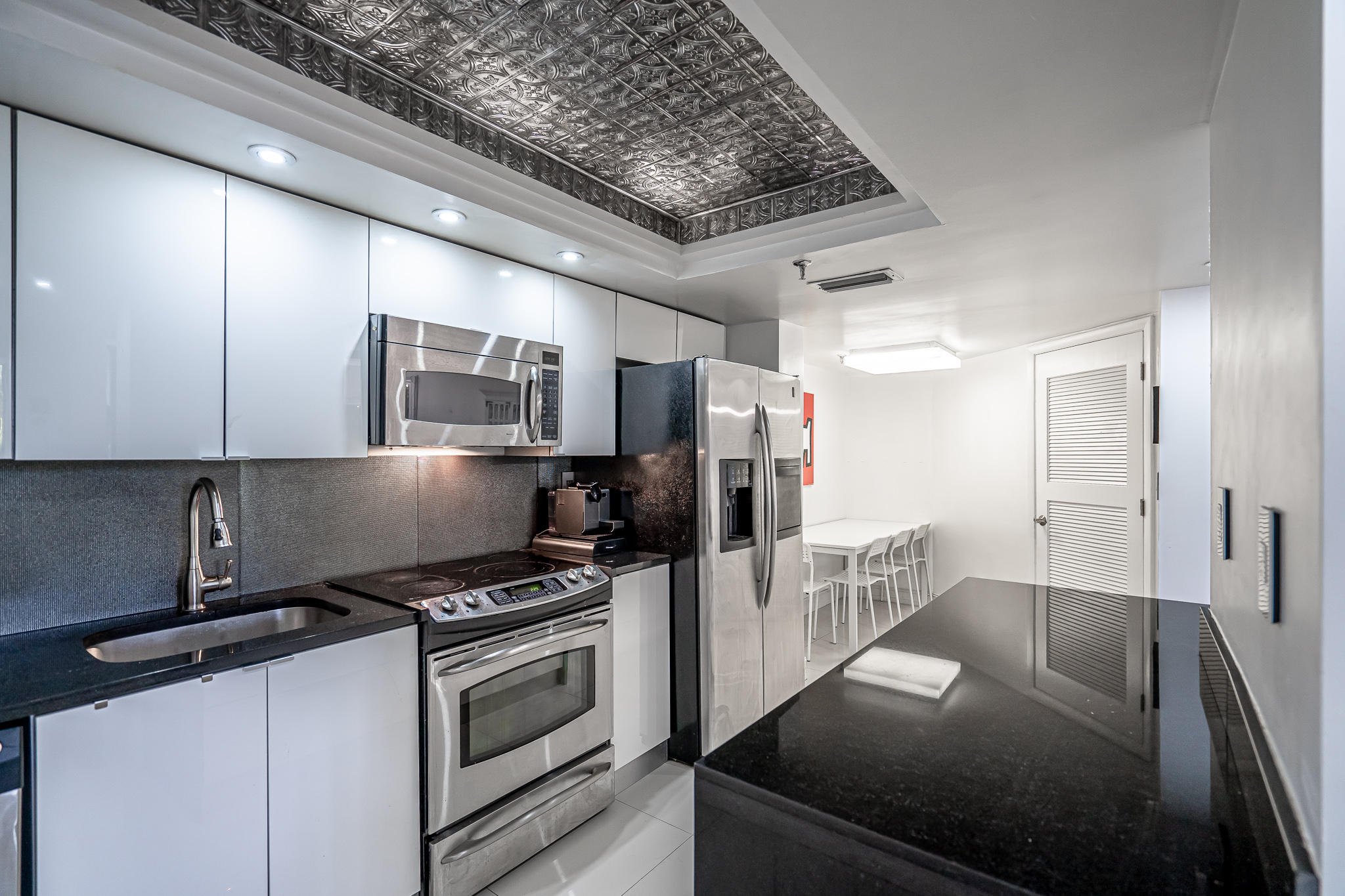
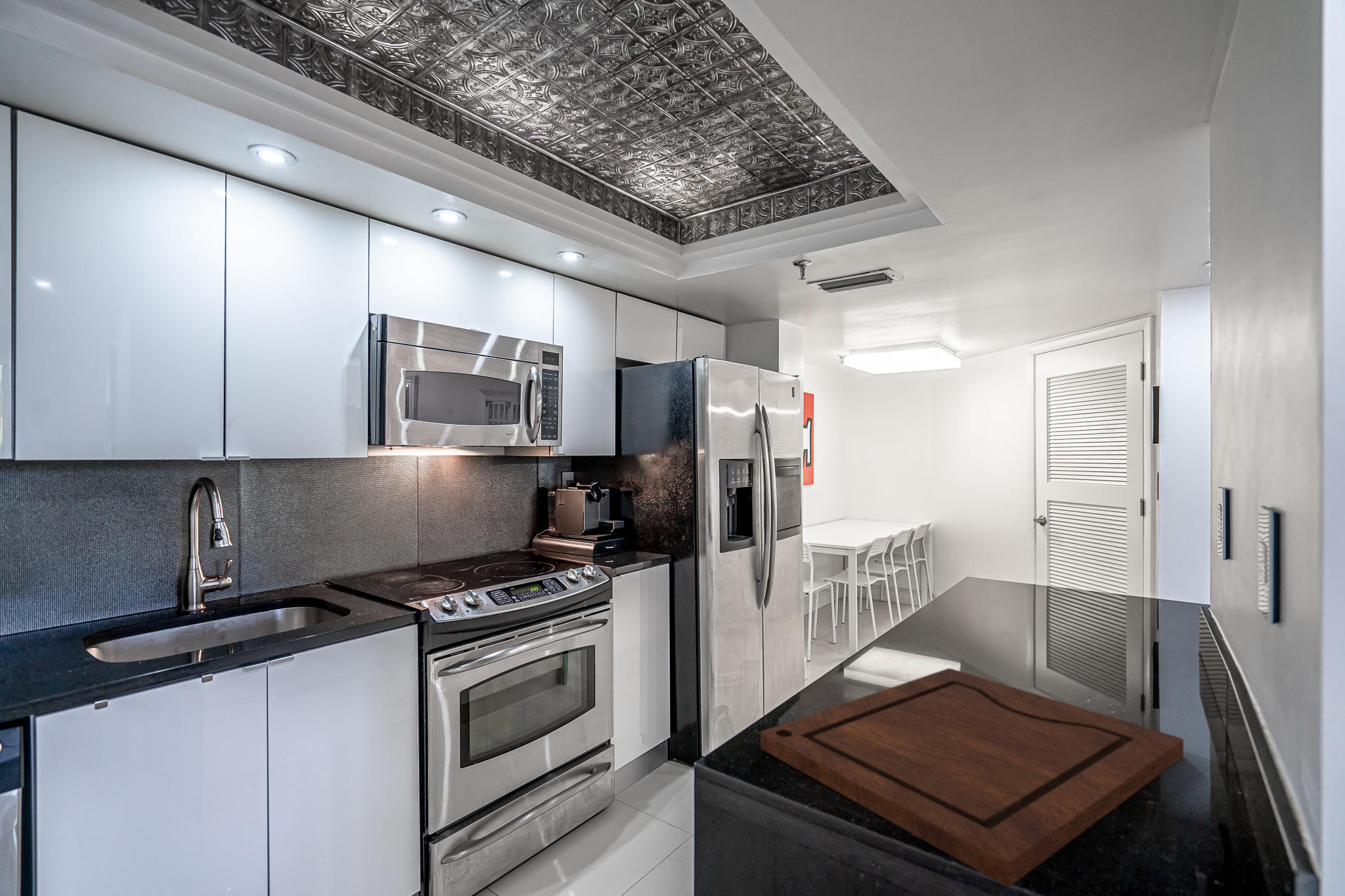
+ cutting board (969, 743)
